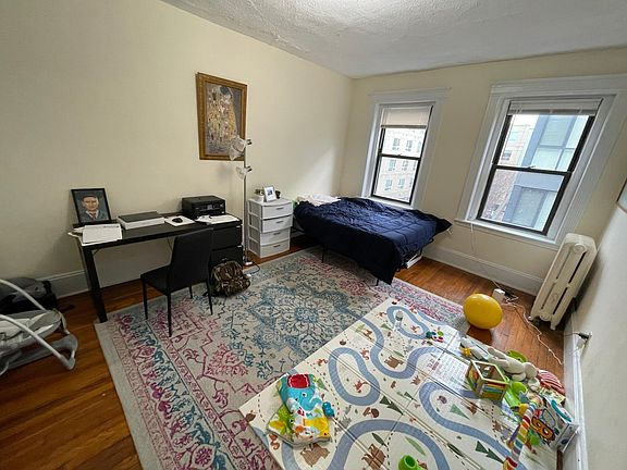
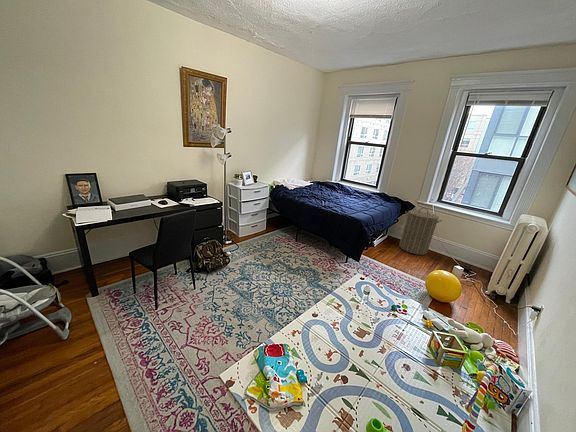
+ laundry hamper (418, 229)
